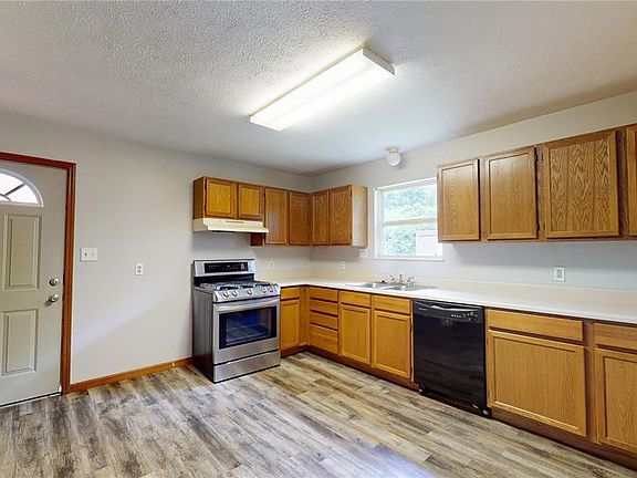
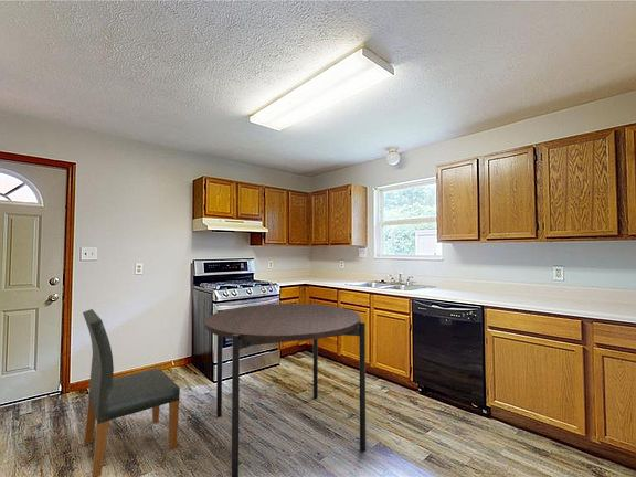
+ dining chair (129, 377)
+ dining table (314, 373)
